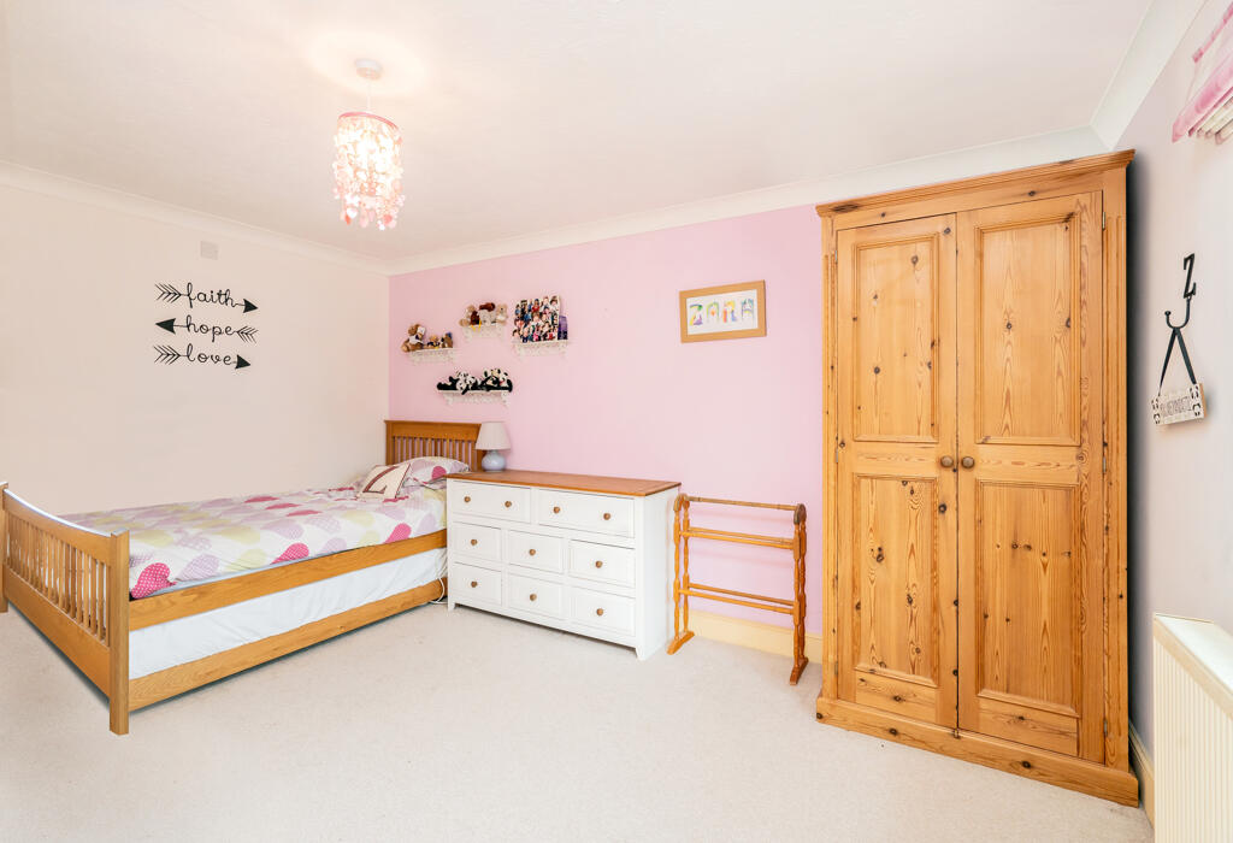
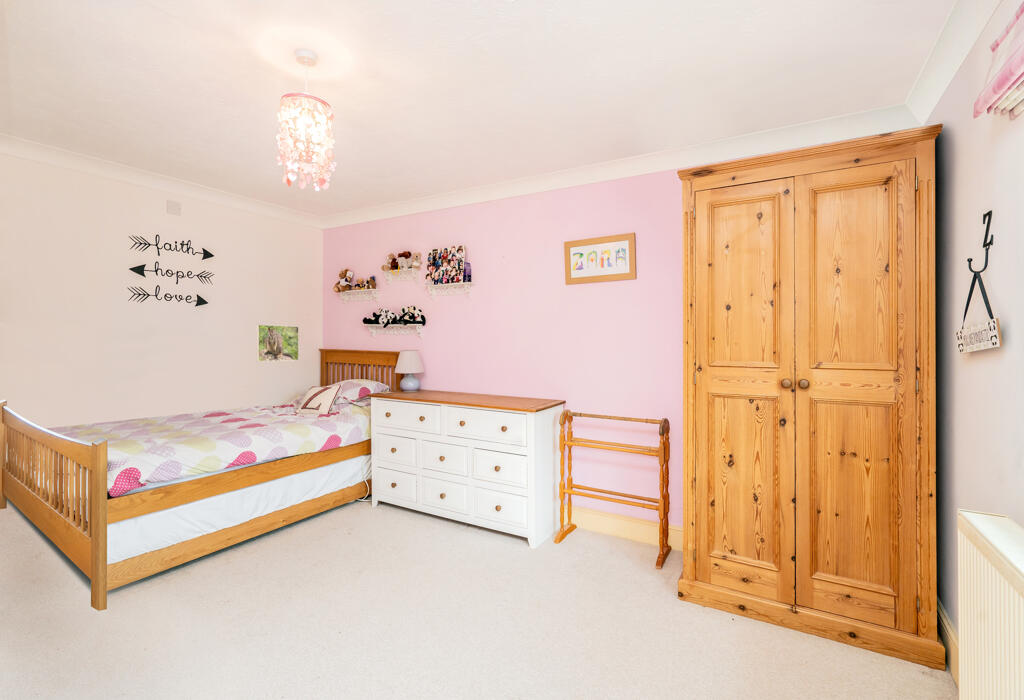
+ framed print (278, 343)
